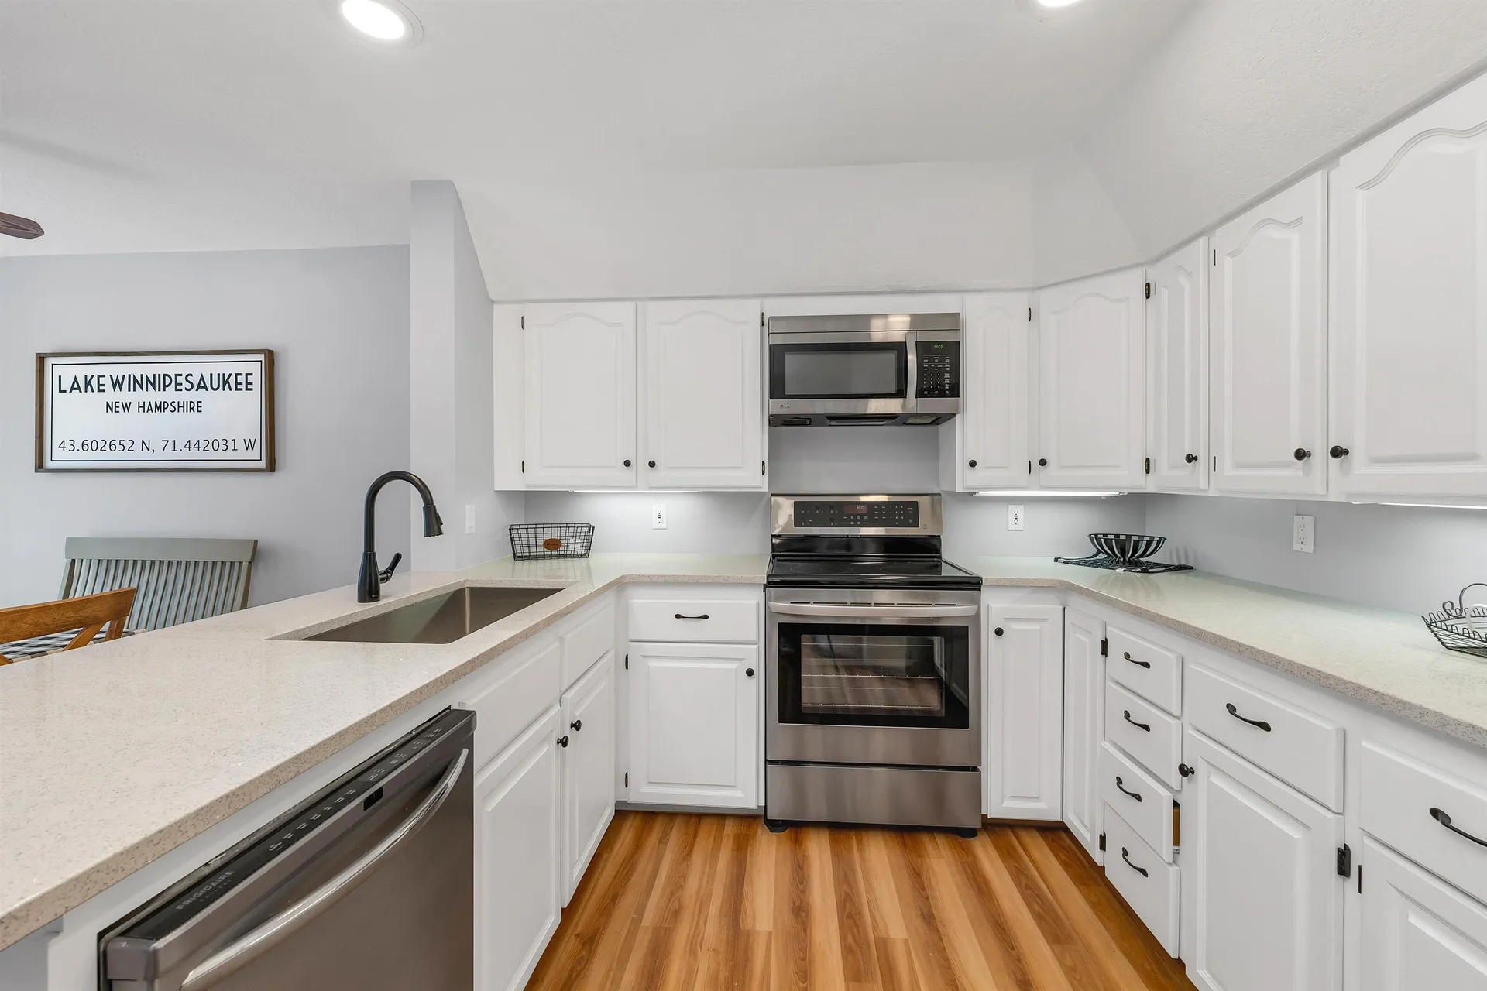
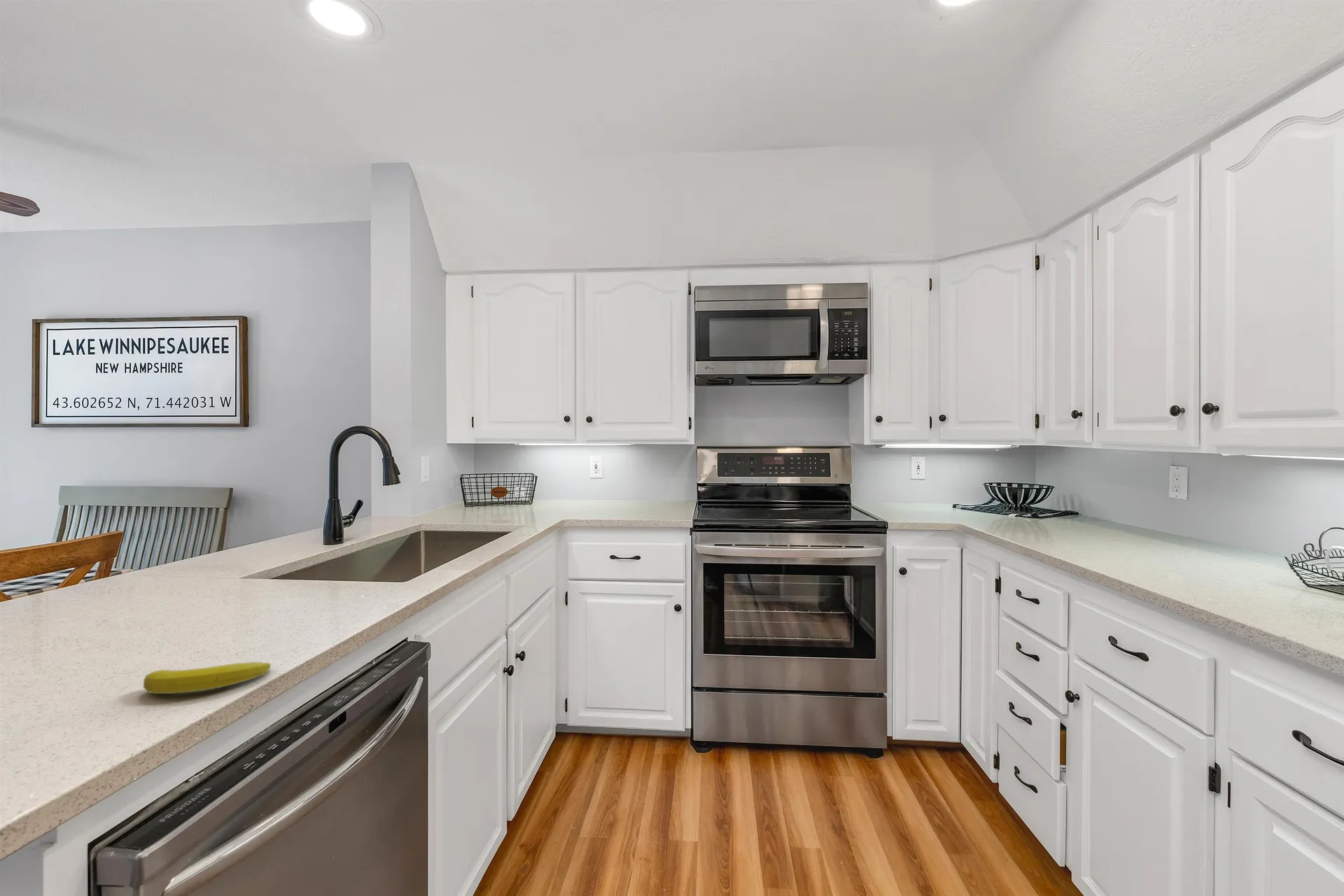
+ banana (208, 674)
